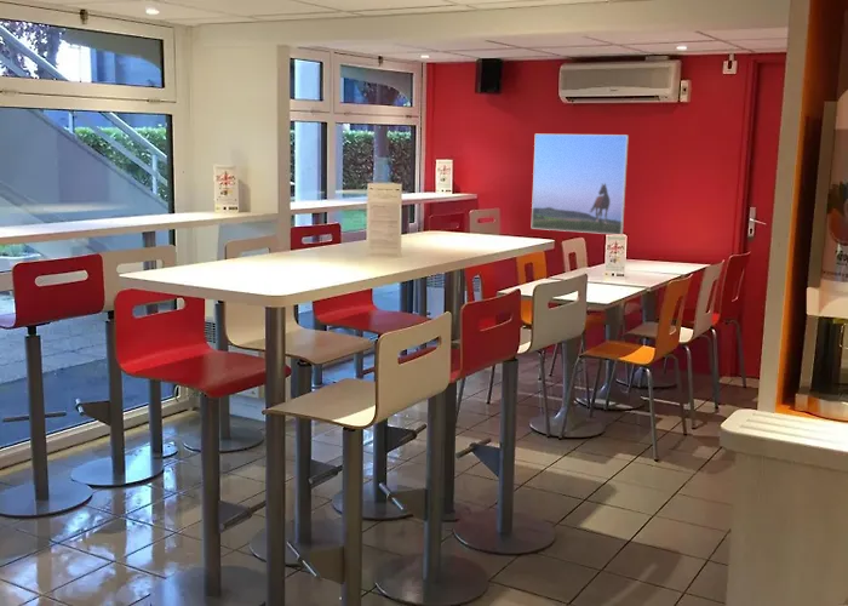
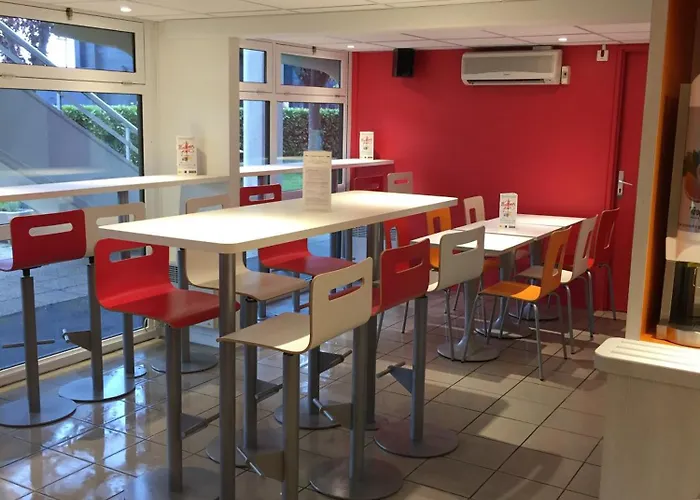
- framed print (578, 183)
